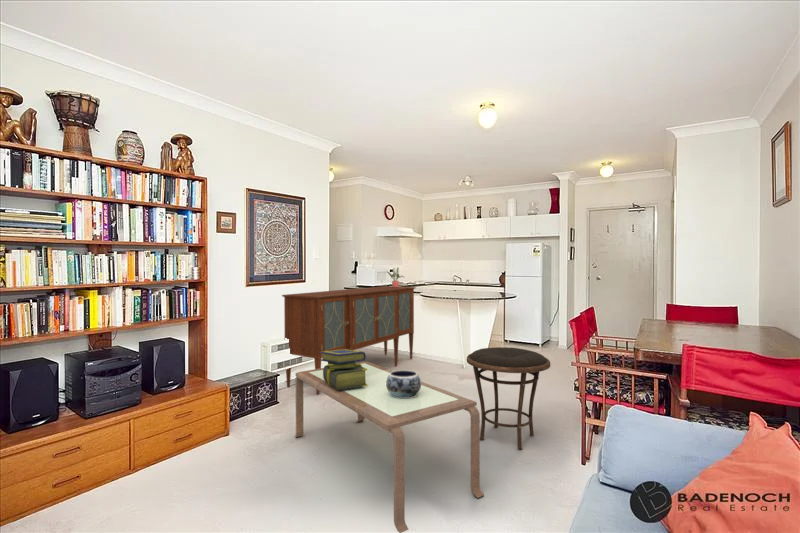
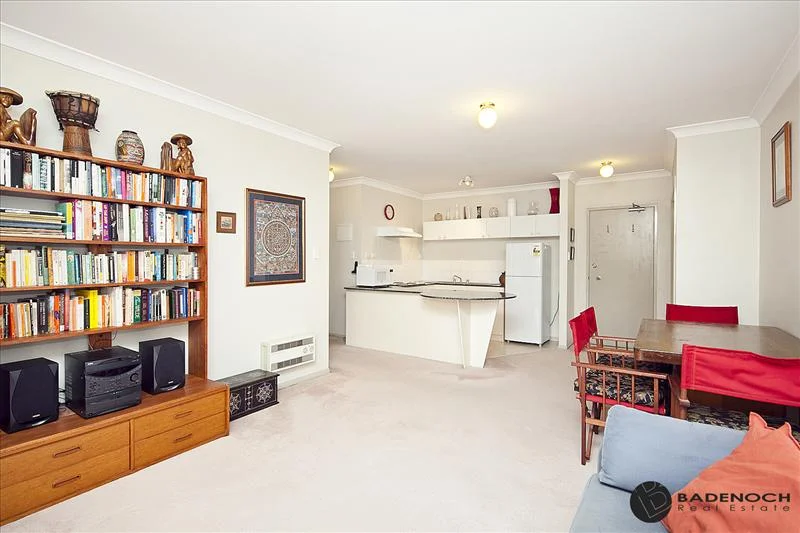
- sideboard (360, 331)
- potted plant (396, 276)
- coffee table (375, 423)
- decorative bowl (403, 383)
- stack of books (342, 366)
- side table (497, 394)
